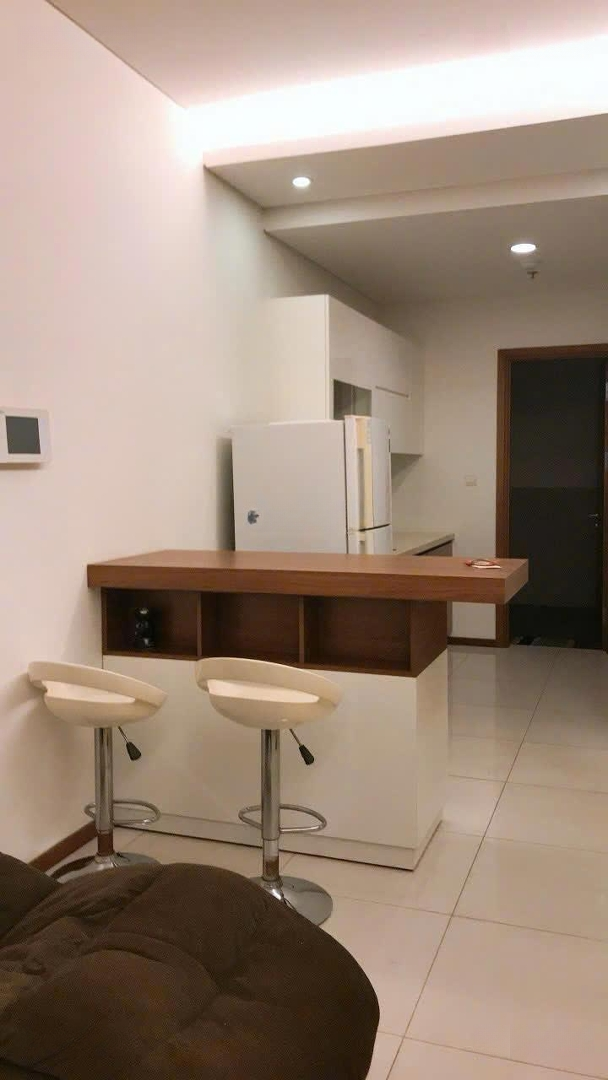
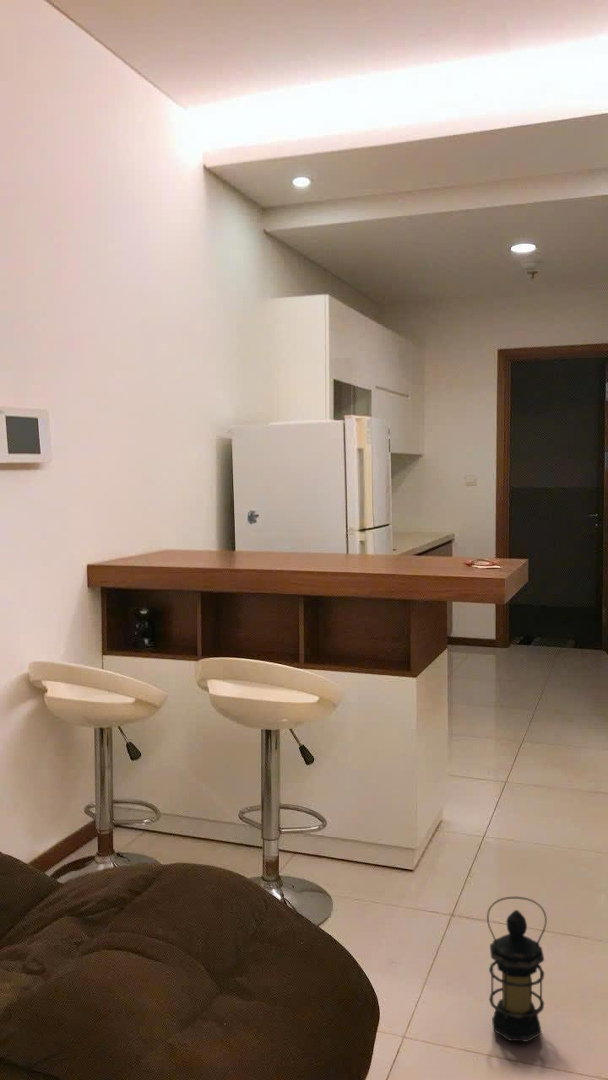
+ lantern (516, 964)
